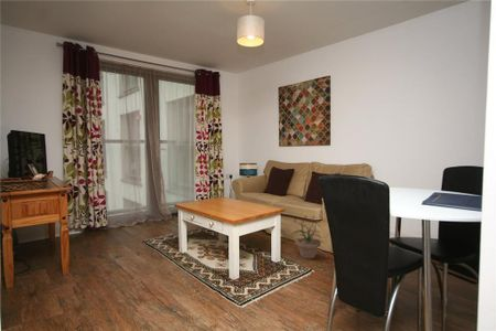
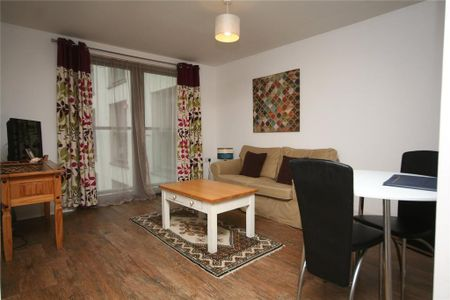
- potted plant (308, 235)
